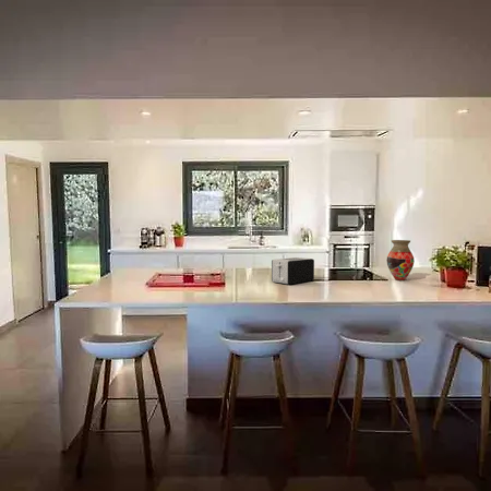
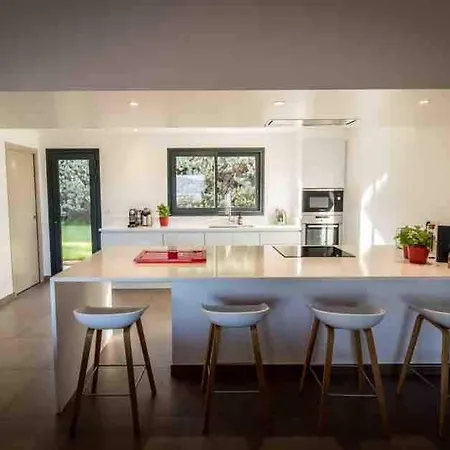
- vase (399, 260)
- toaster (292, 270)
